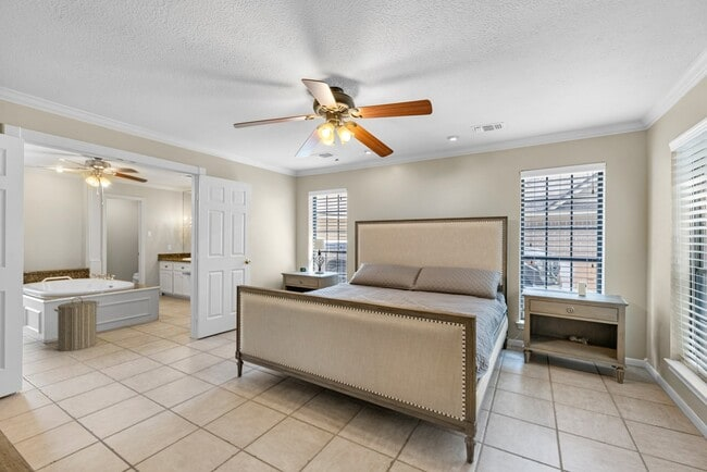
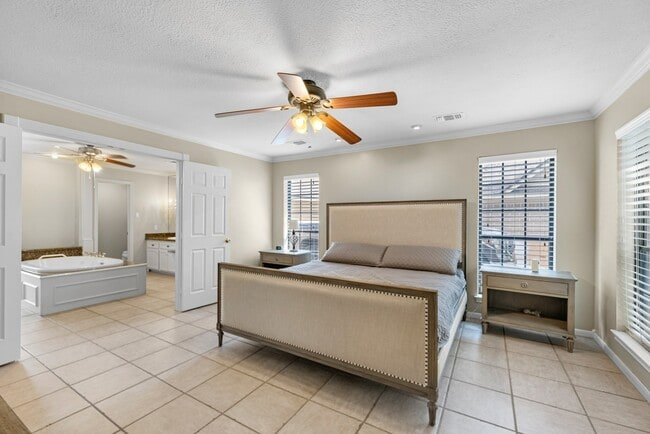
- laundry hamper (77, 321)
